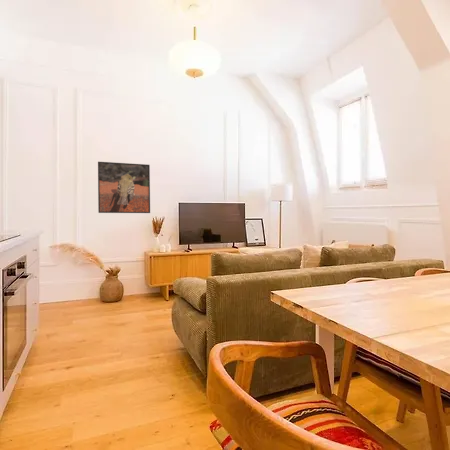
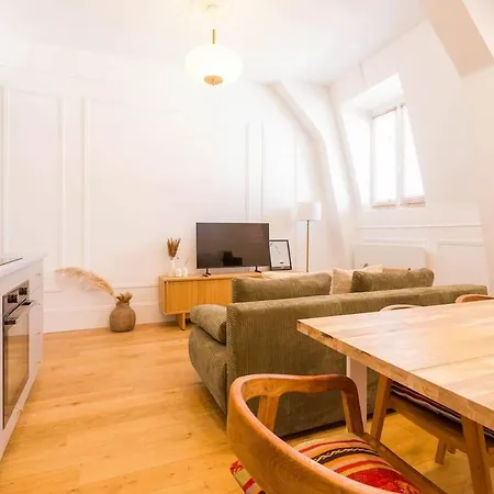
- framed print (124, 188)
